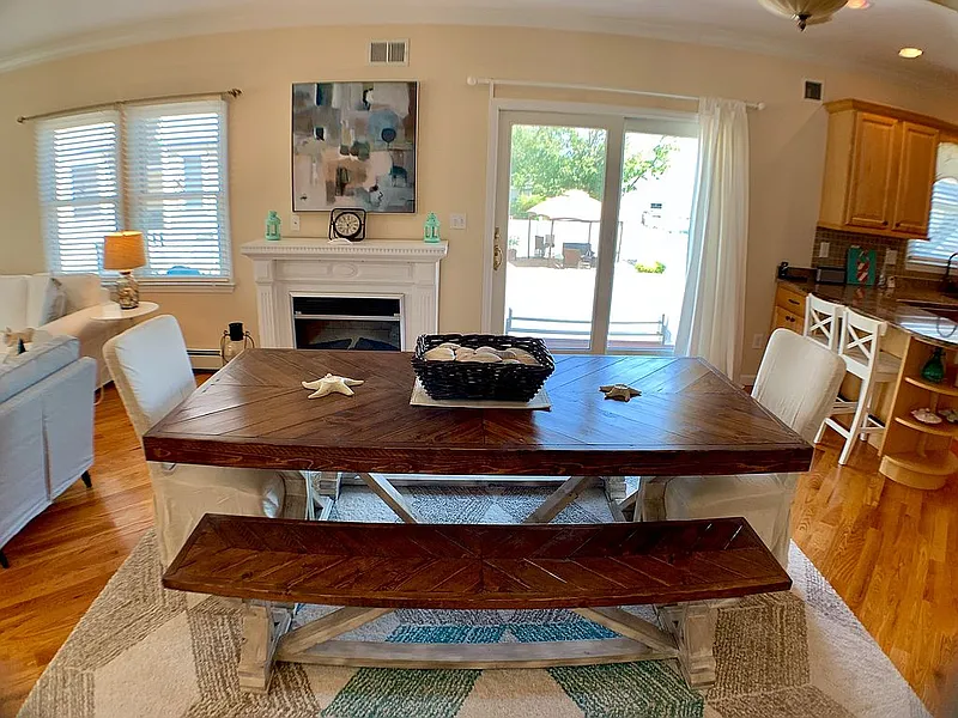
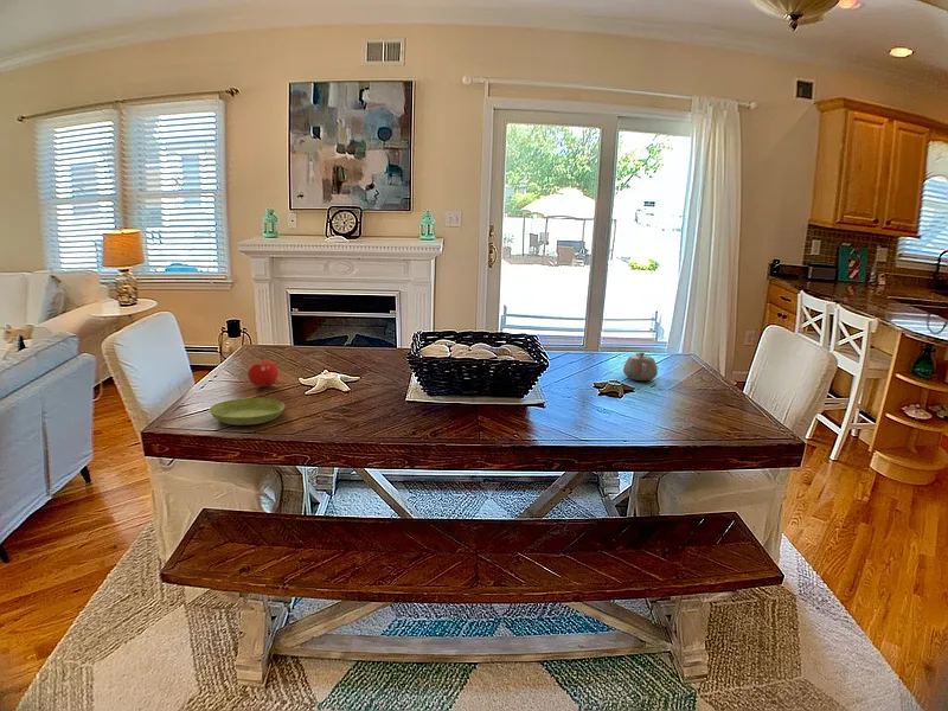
+ teapot (640, 365)
+ saucer (248, 411)
+ fruit (263, 371)
